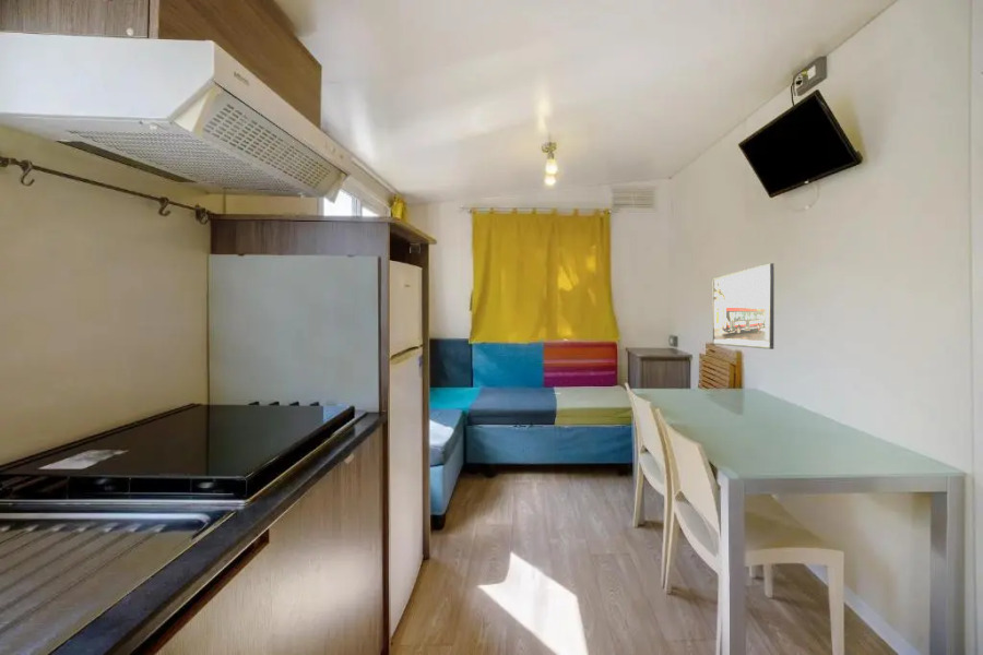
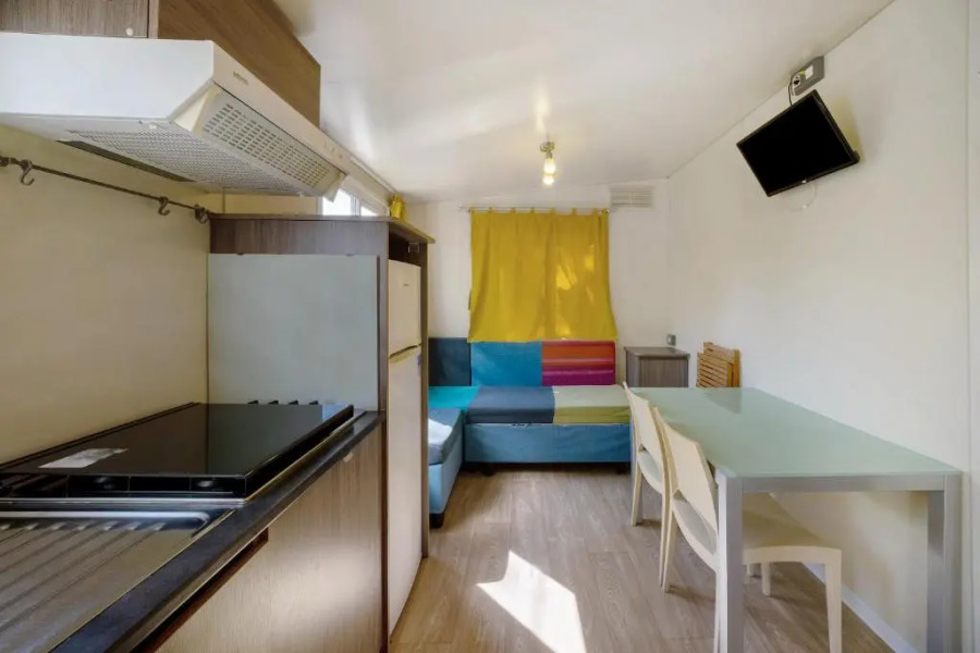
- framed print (738, 309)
